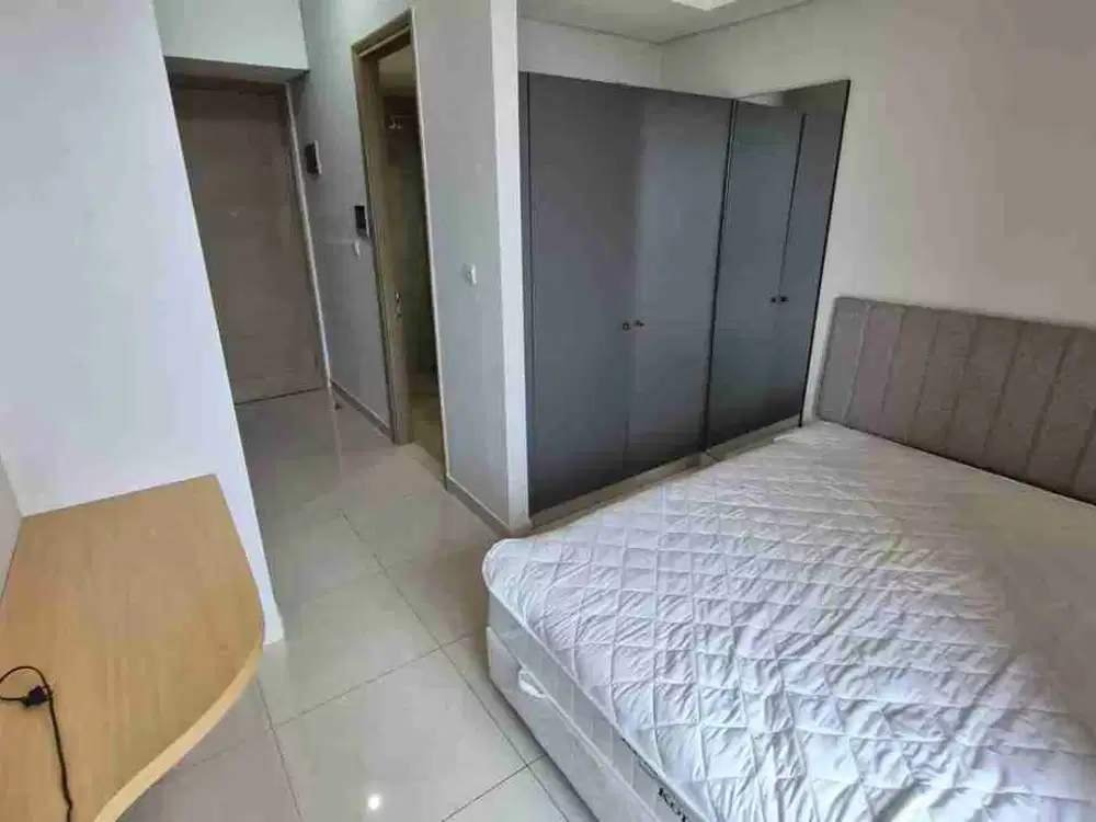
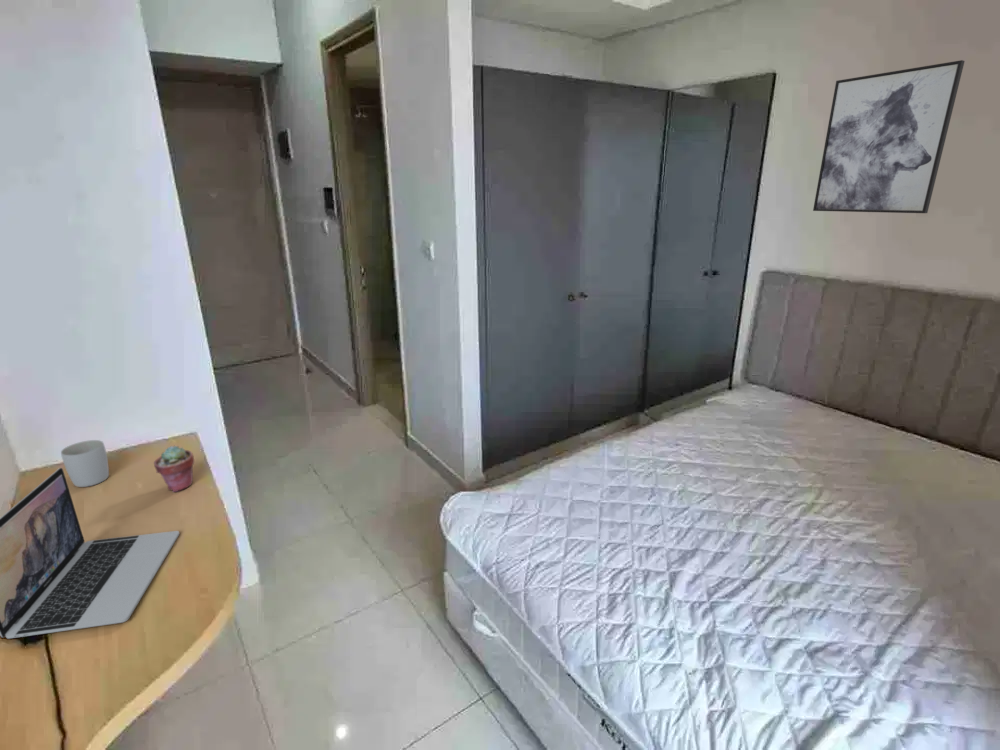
+ wall art (880, 144)
+ mug (86, 461)
+ laptop (92, 540)
+ potted succulent (175, 466)
